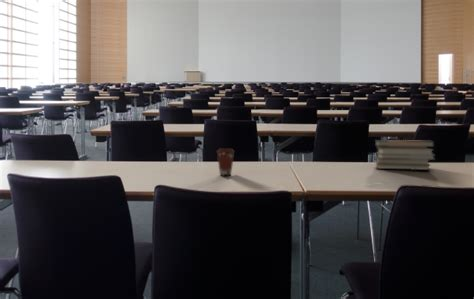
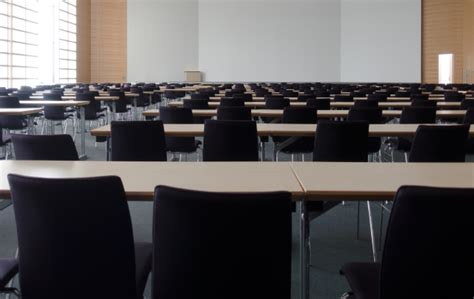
- book stack (403, 154)
- coffee cup (225, 162)
